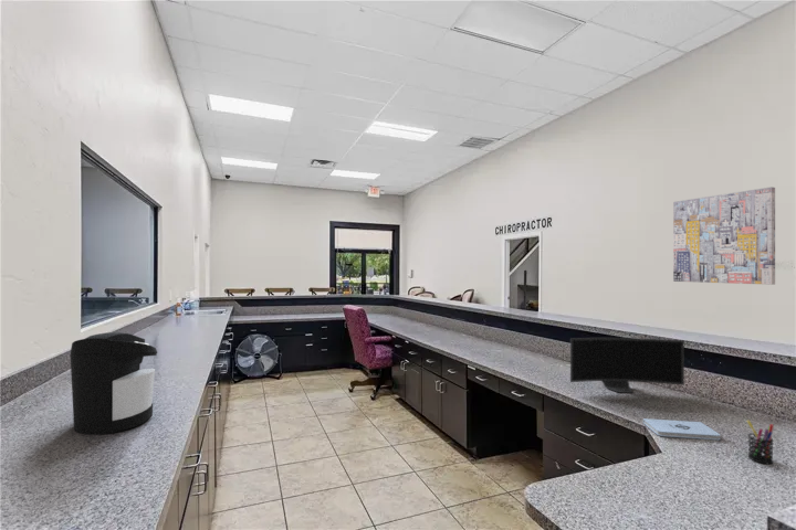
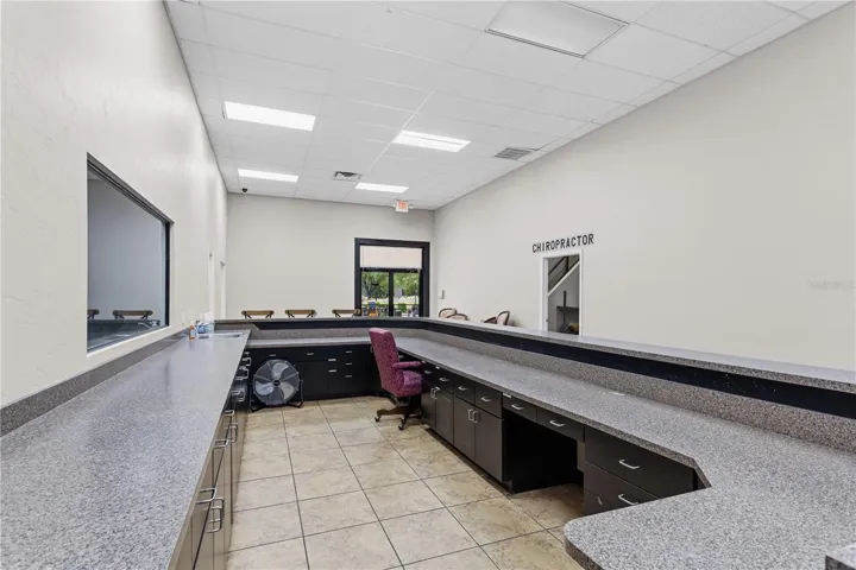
- notepad (680, 428)
- wall art (719, 239)
- monitor (619, 362)
- pen holder (763, 439)
- coffee maker (118, 374)
